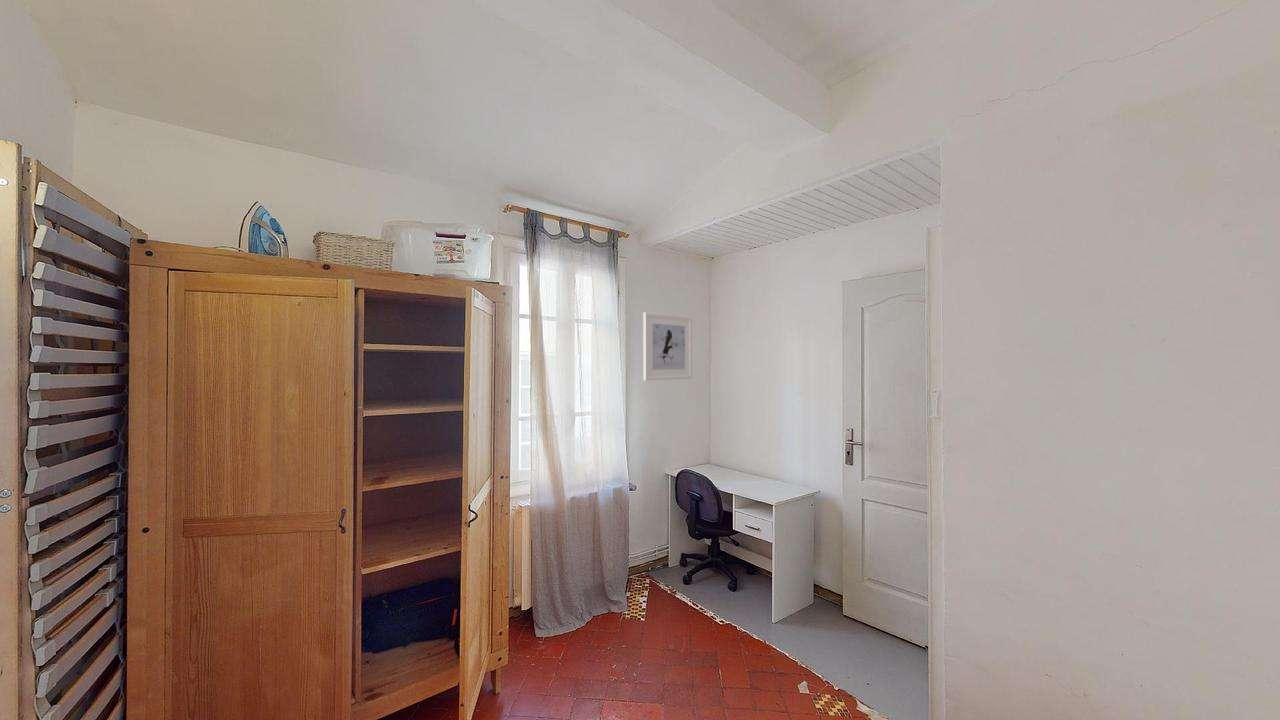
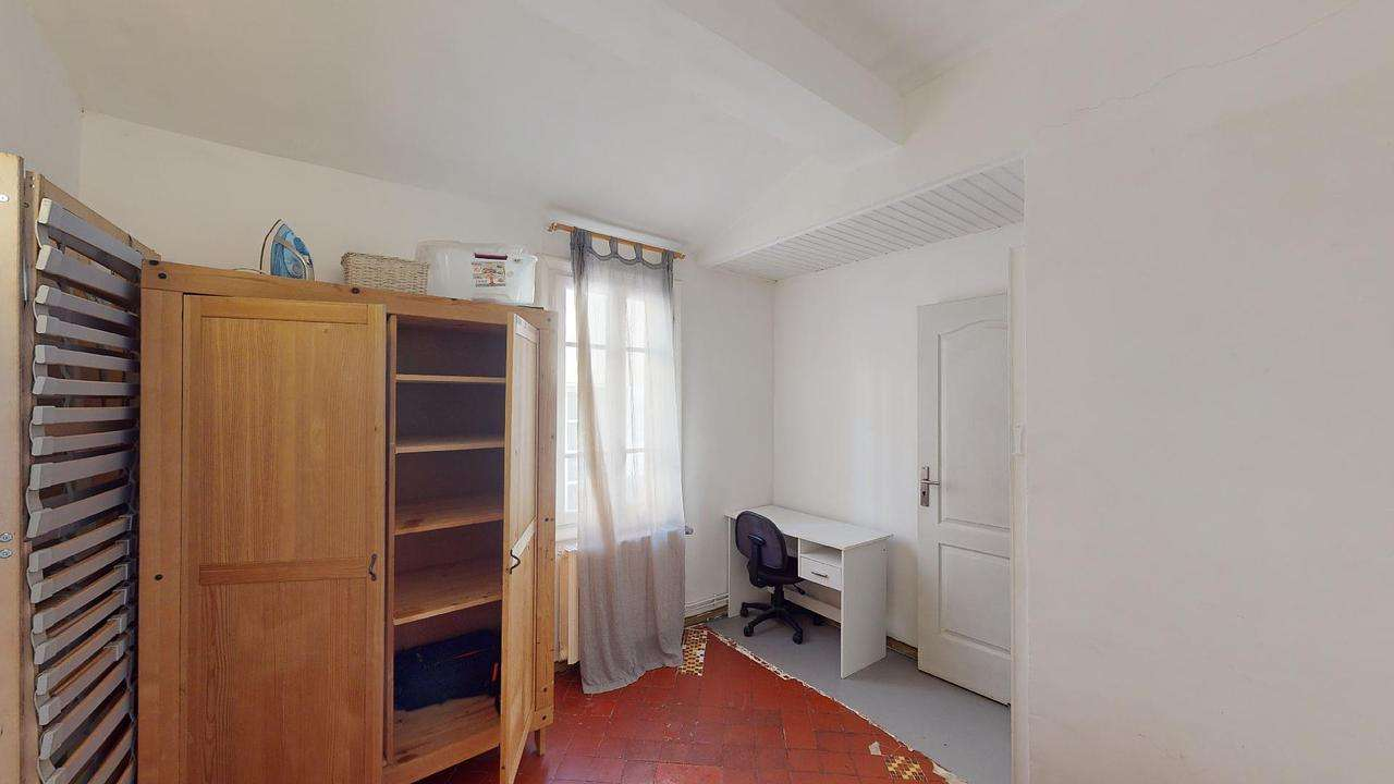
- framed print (668, 347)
